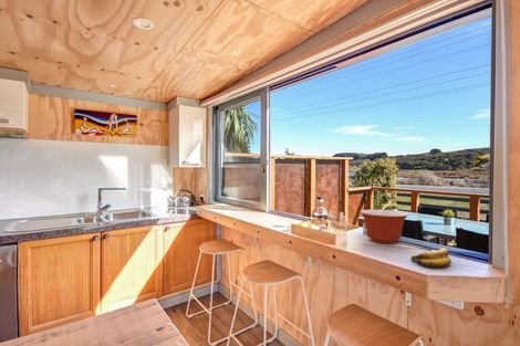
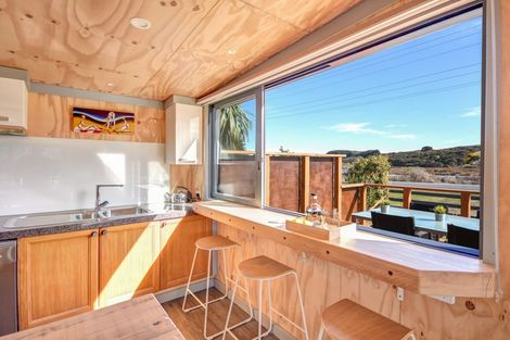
- mixing bowl (383, 226)
- banana (429, 253)
